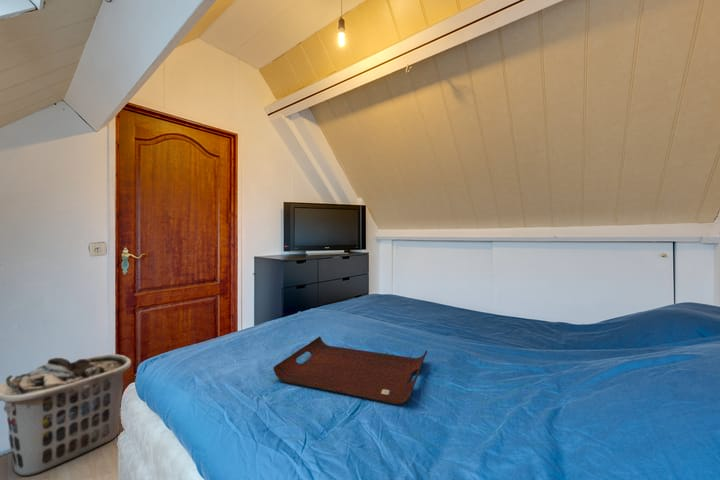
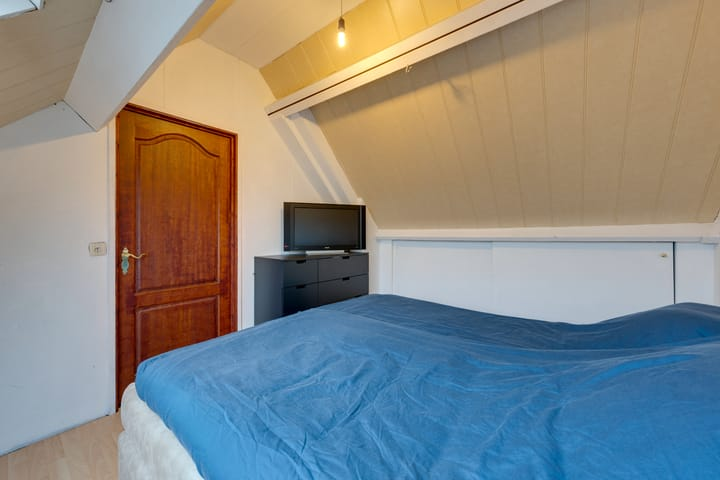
- clothes hamper (70, 402)
- serving tray (355, 364)
